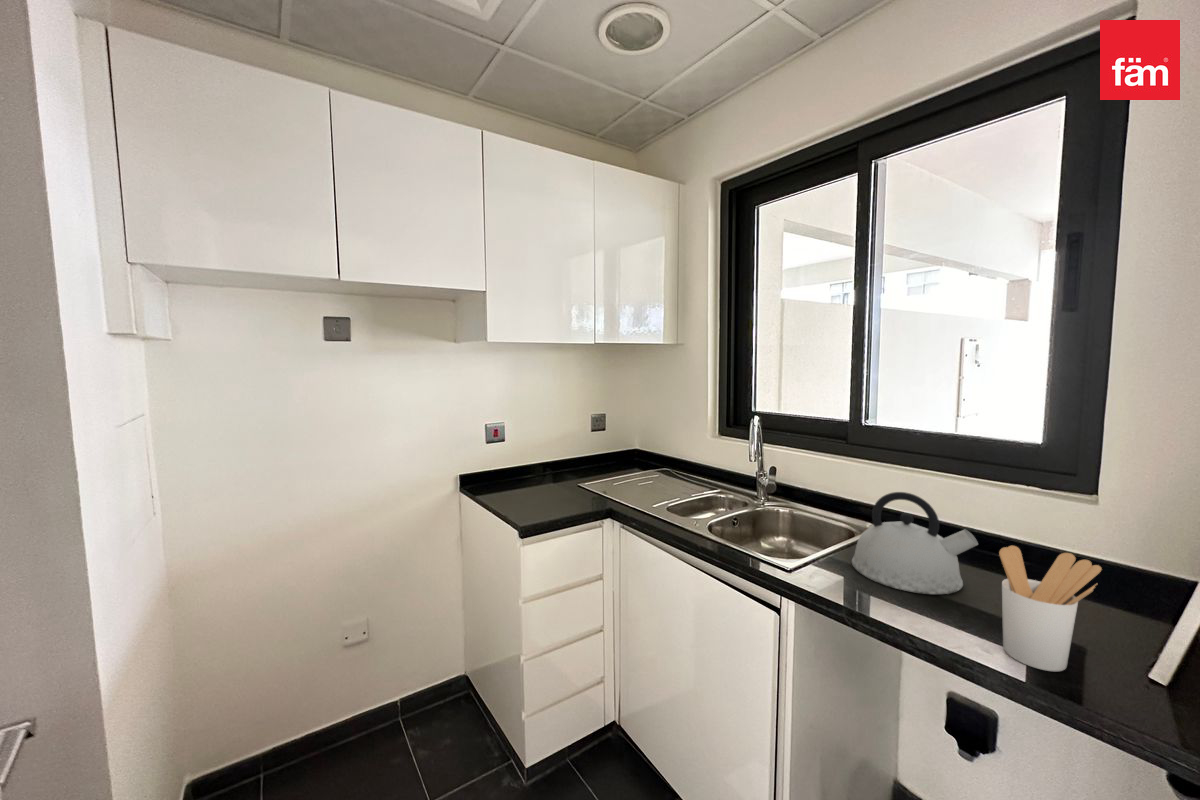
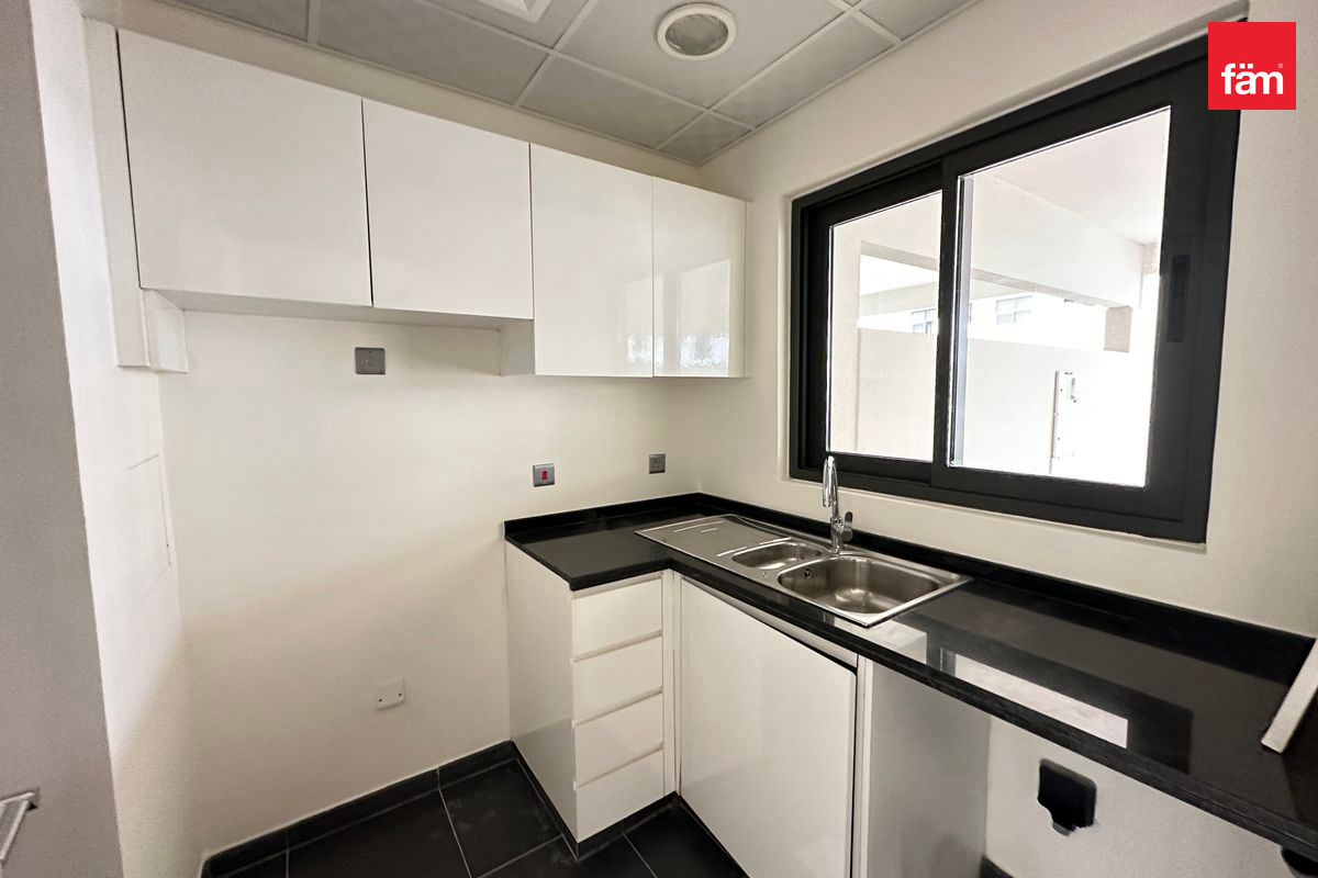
- kettle (911, 533)
- utensil holder (1049, 606)
